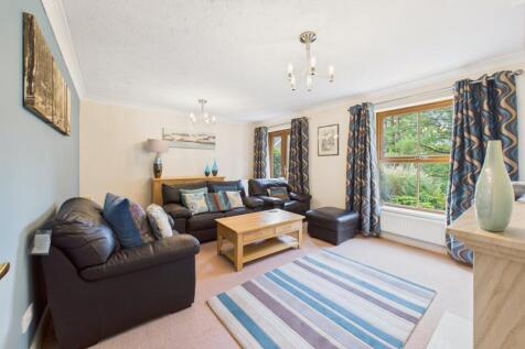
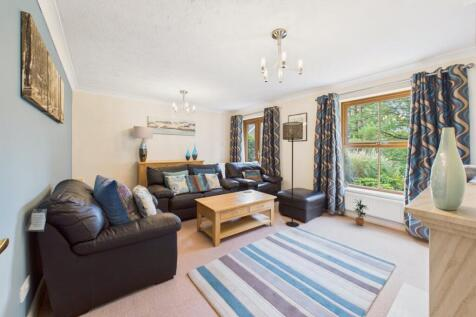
+ floor lamp (292, 173)
+ potted plant (361, 212)
